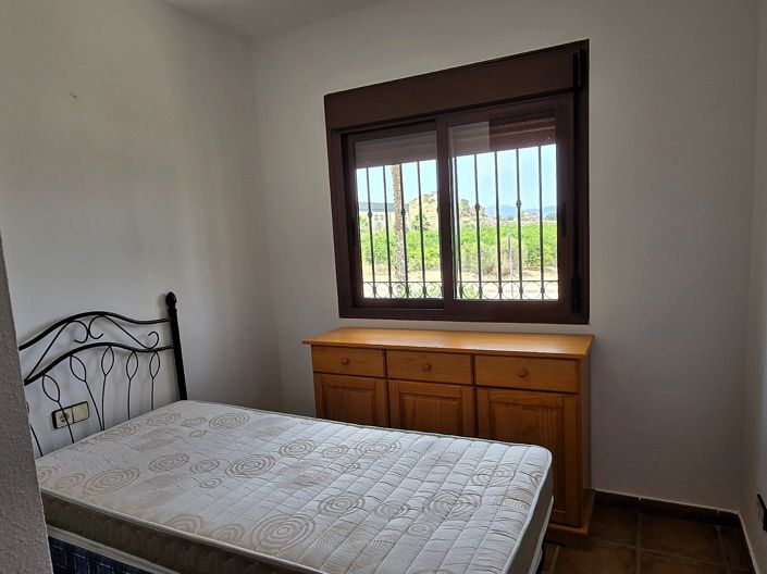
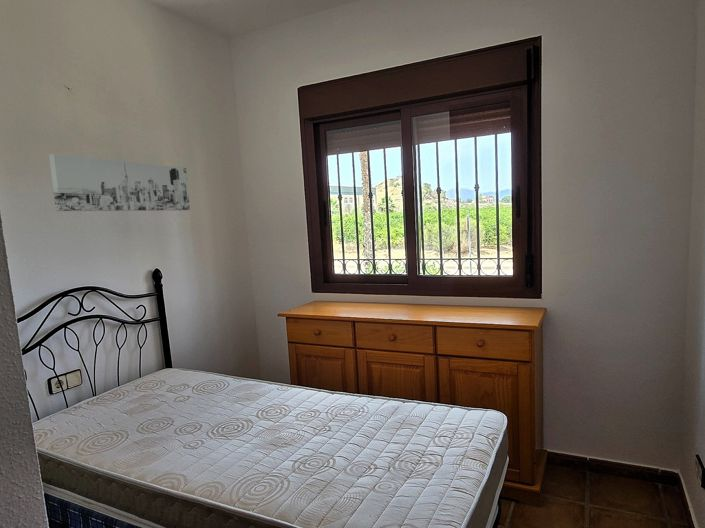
+ wall art (130, 186)
